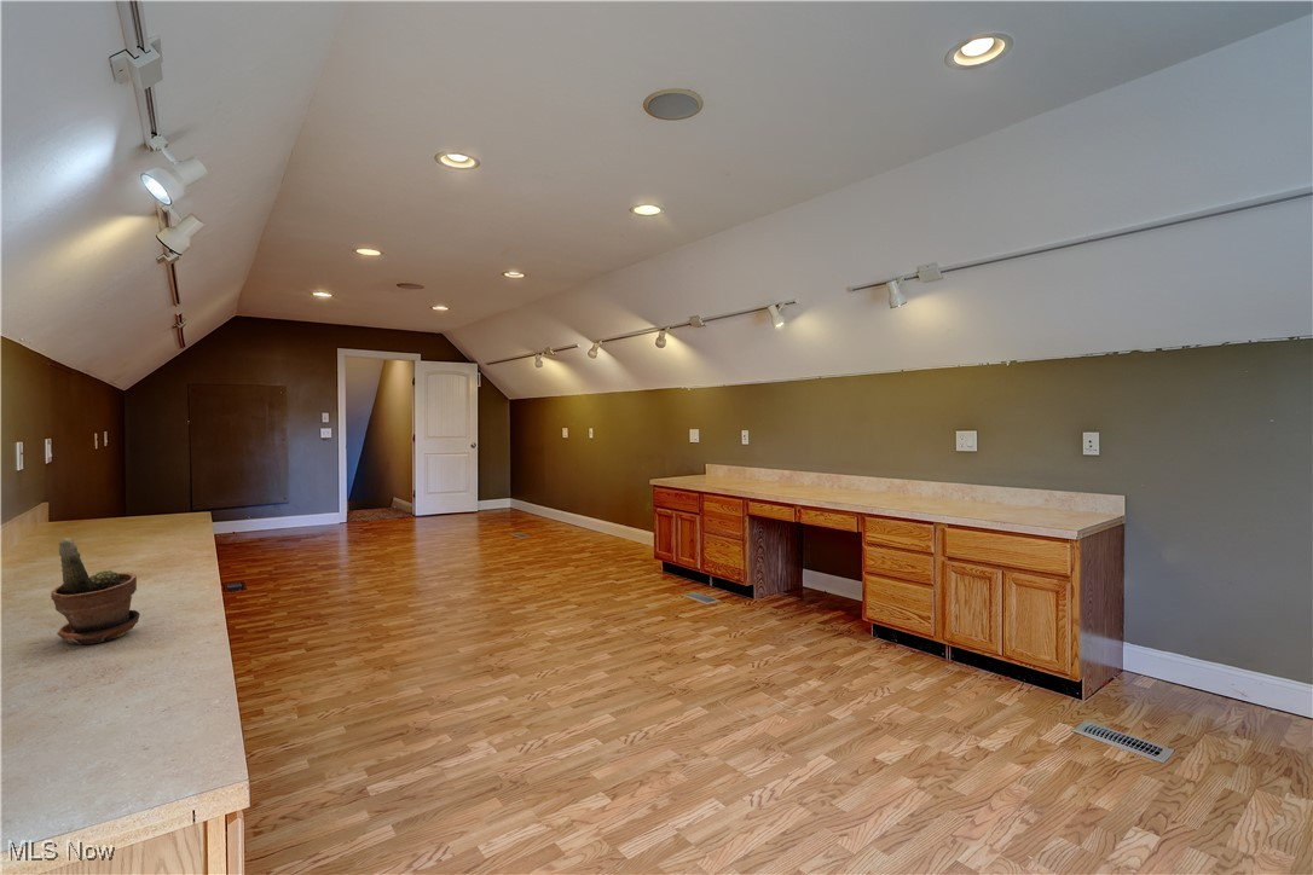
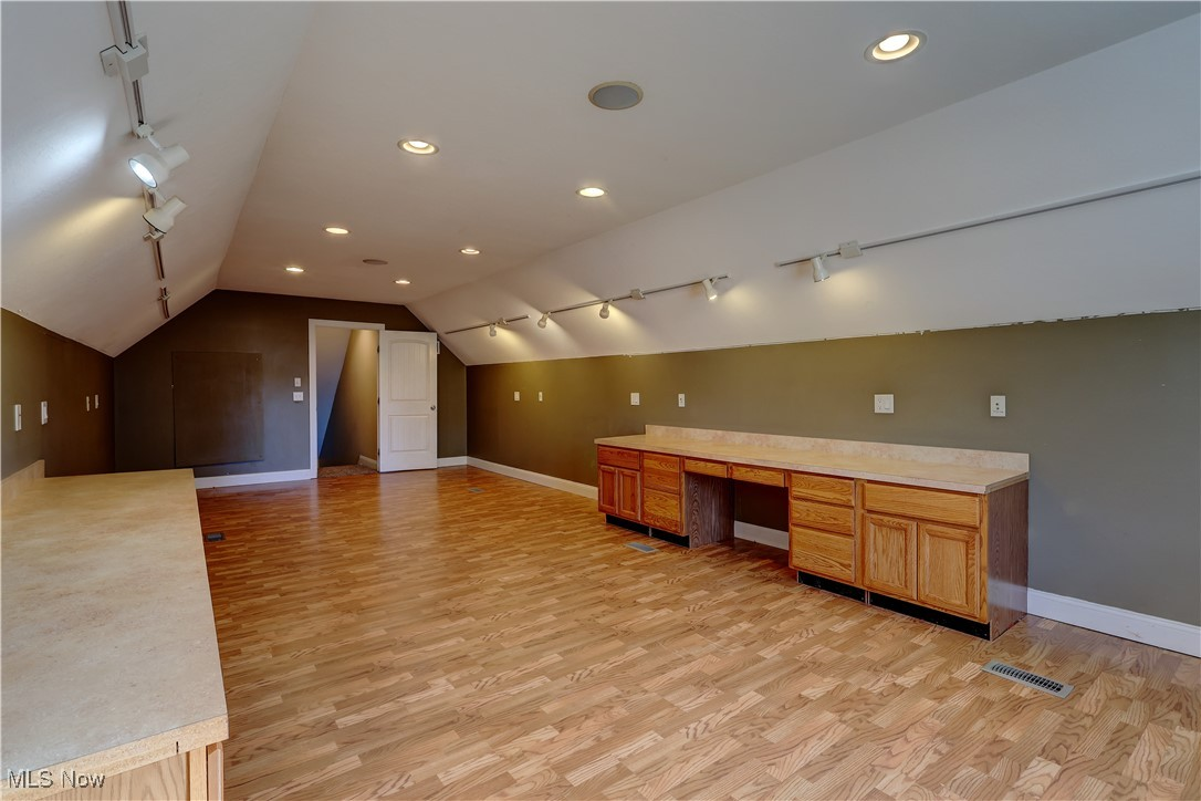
- potted plant (97, 586)
